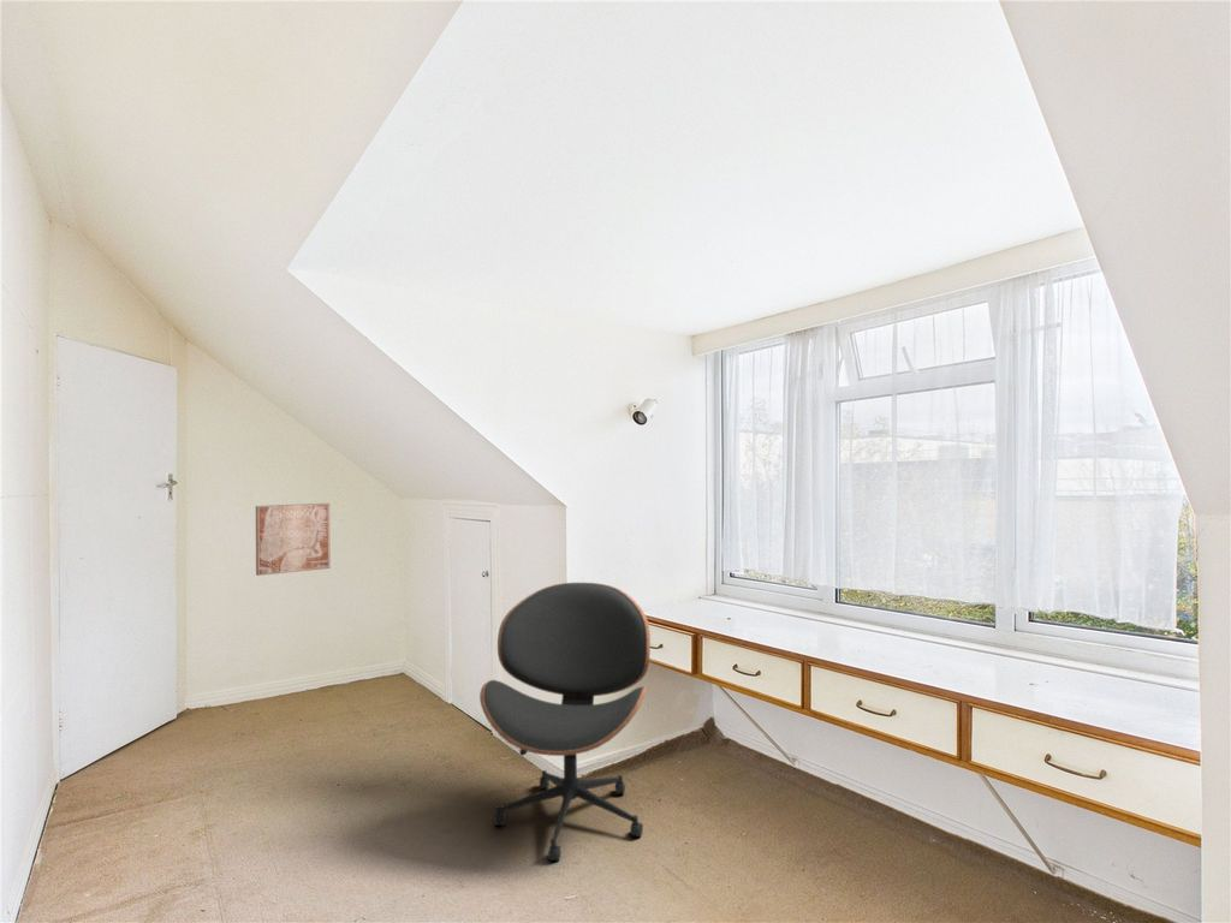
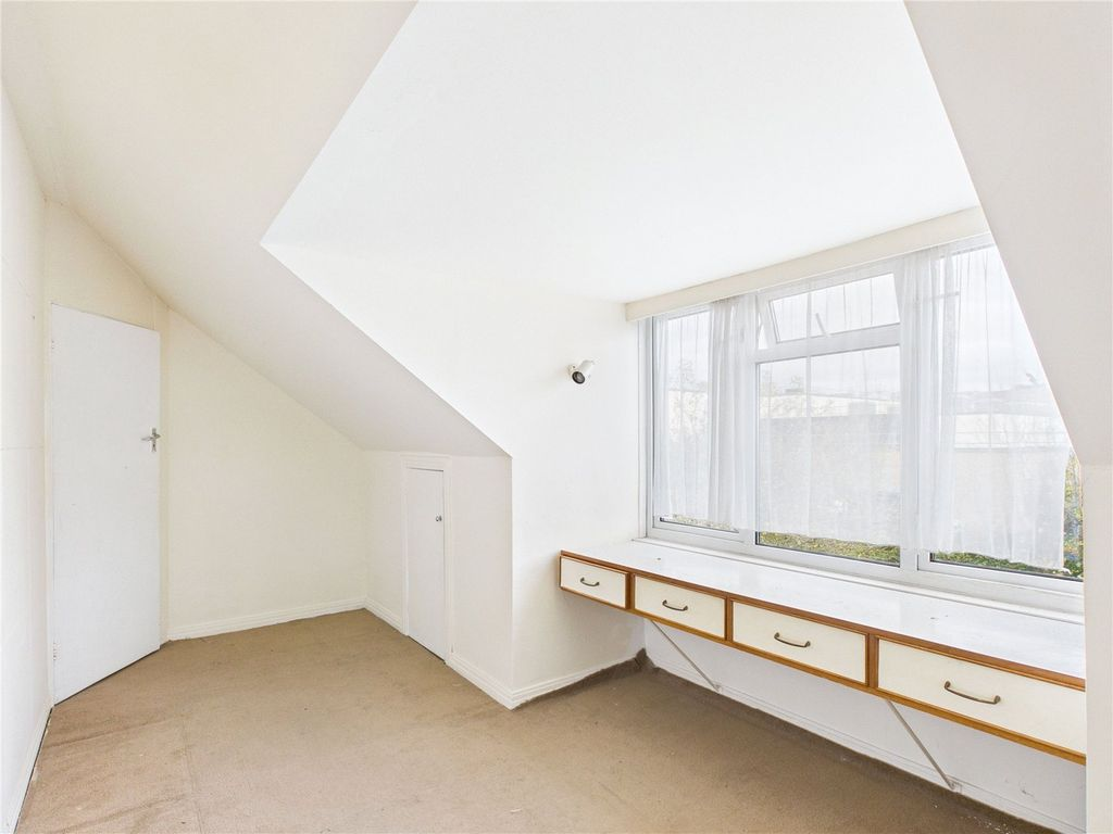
- wall art (293, 537)
- office chair (567, 709)
